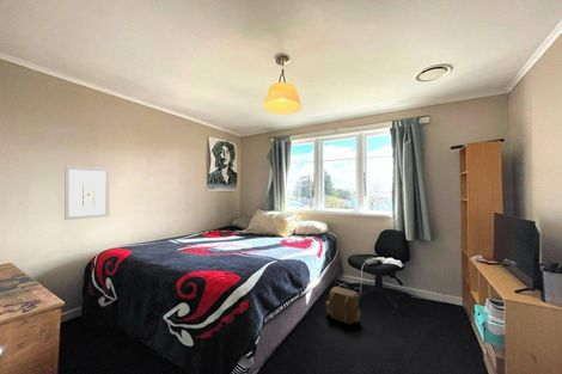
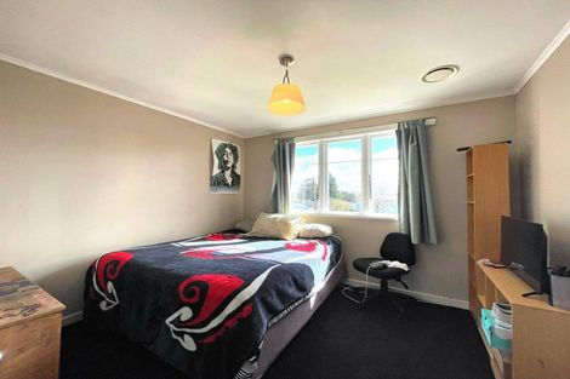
- wall art (88, 192)
- backpack (342, 305)
